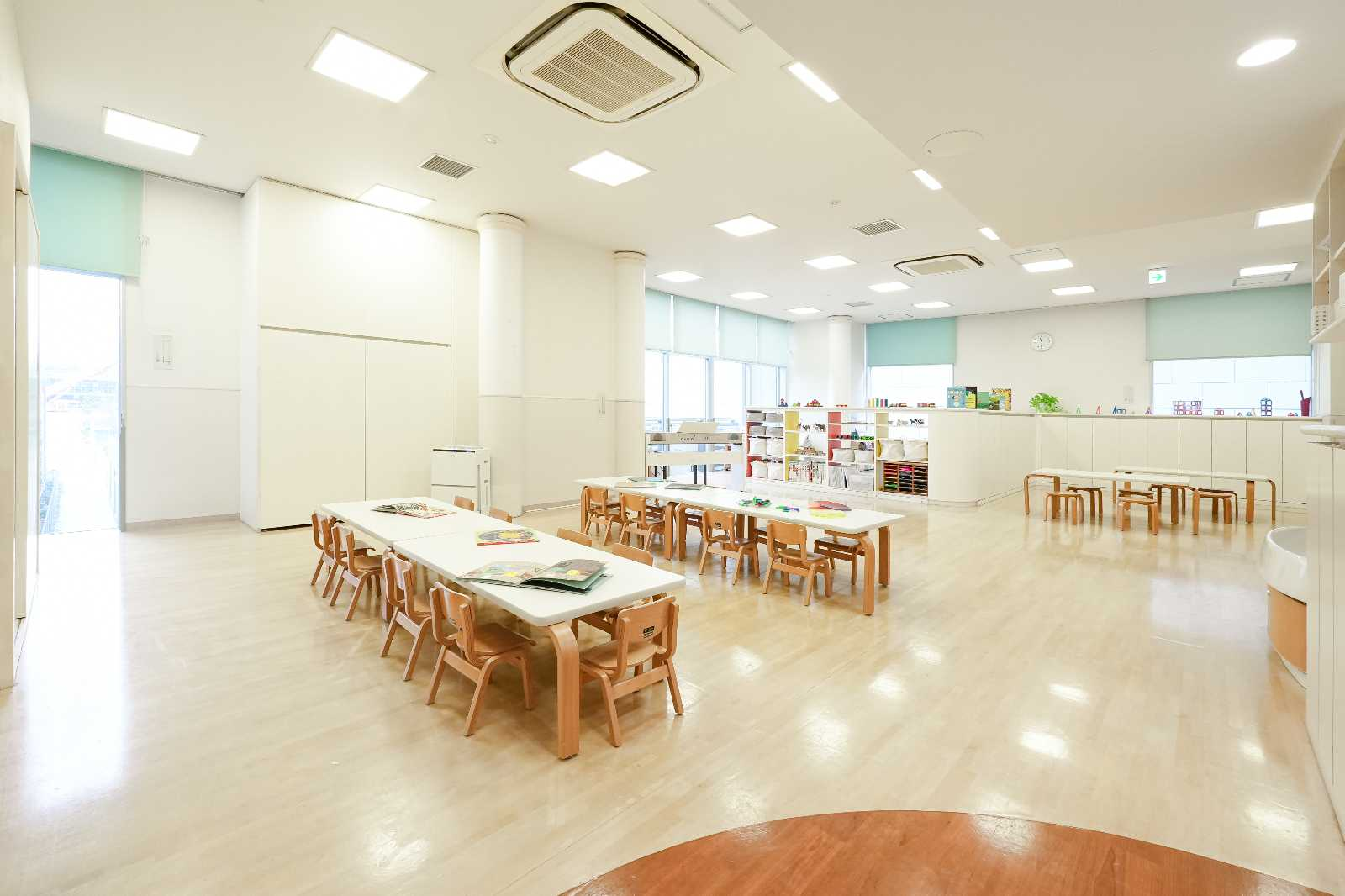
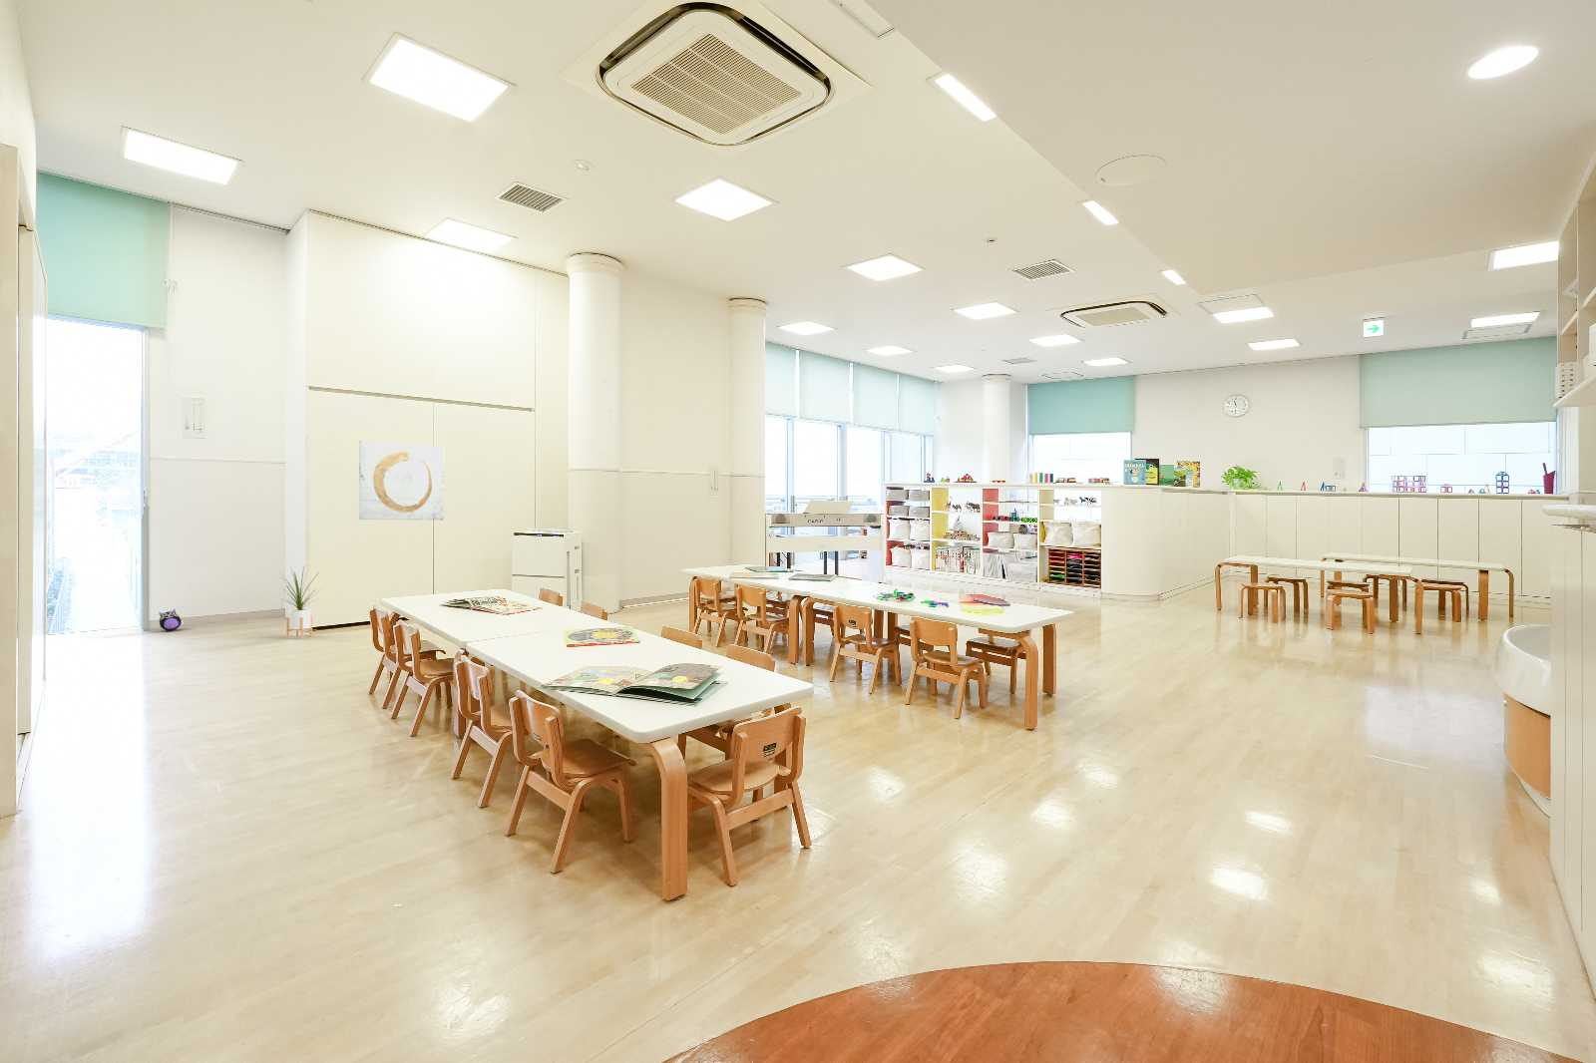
+ wall art (402, 482)
+ plush toy (171, 619)
+ house plant (299, 600)
